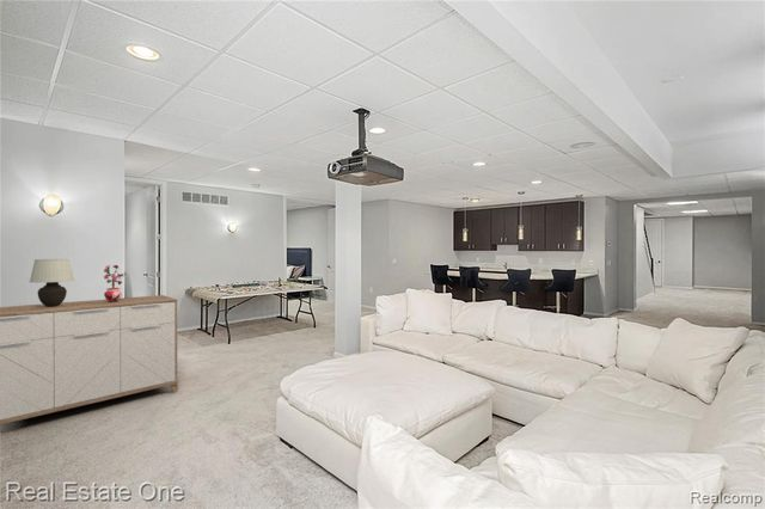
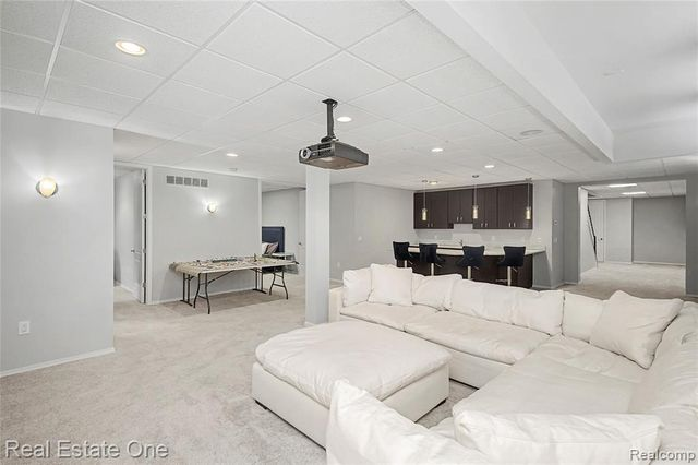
- table lamp (51, 282)
- sideboard (85, 354)
- potted plant (112, 282)
